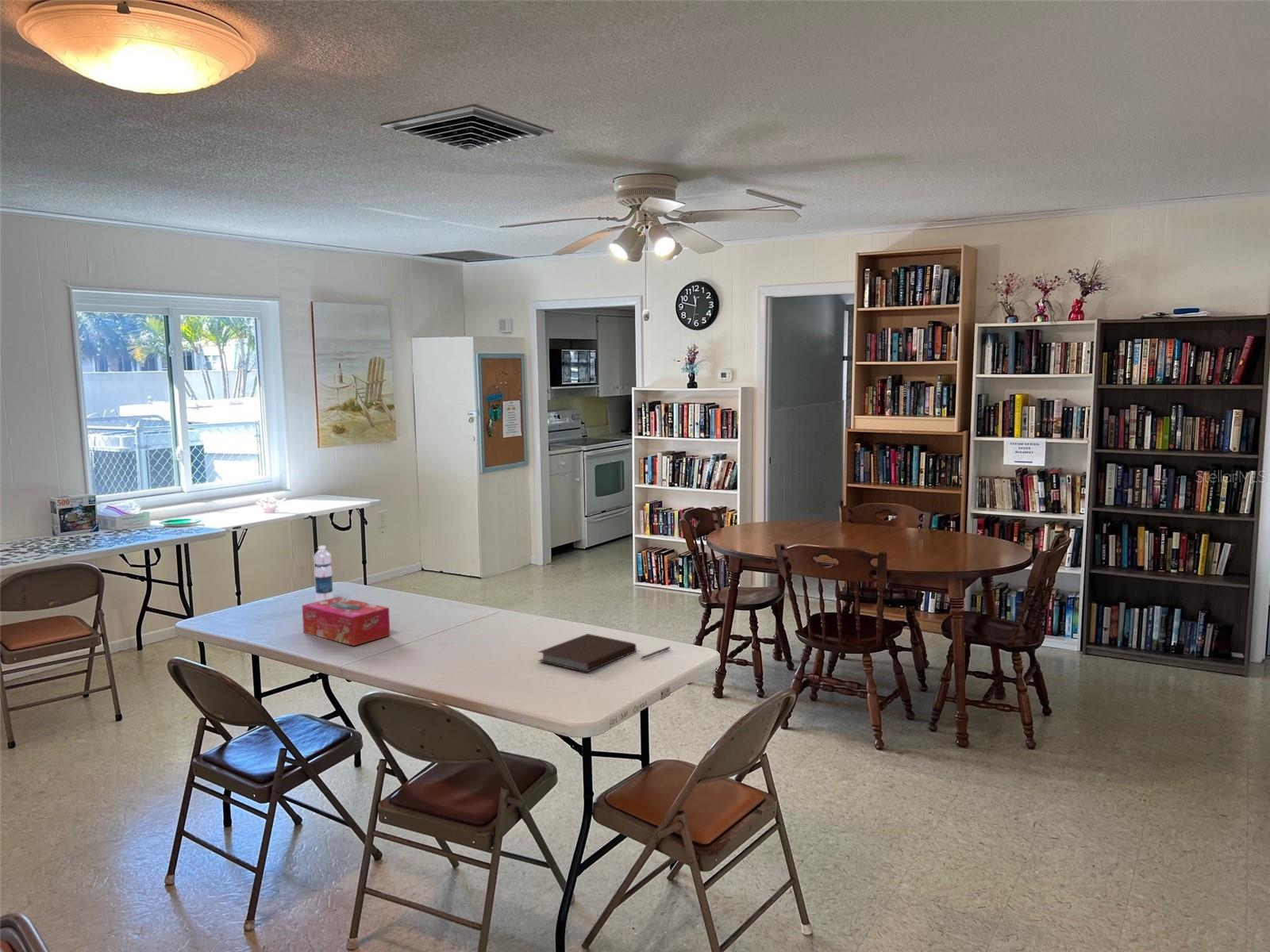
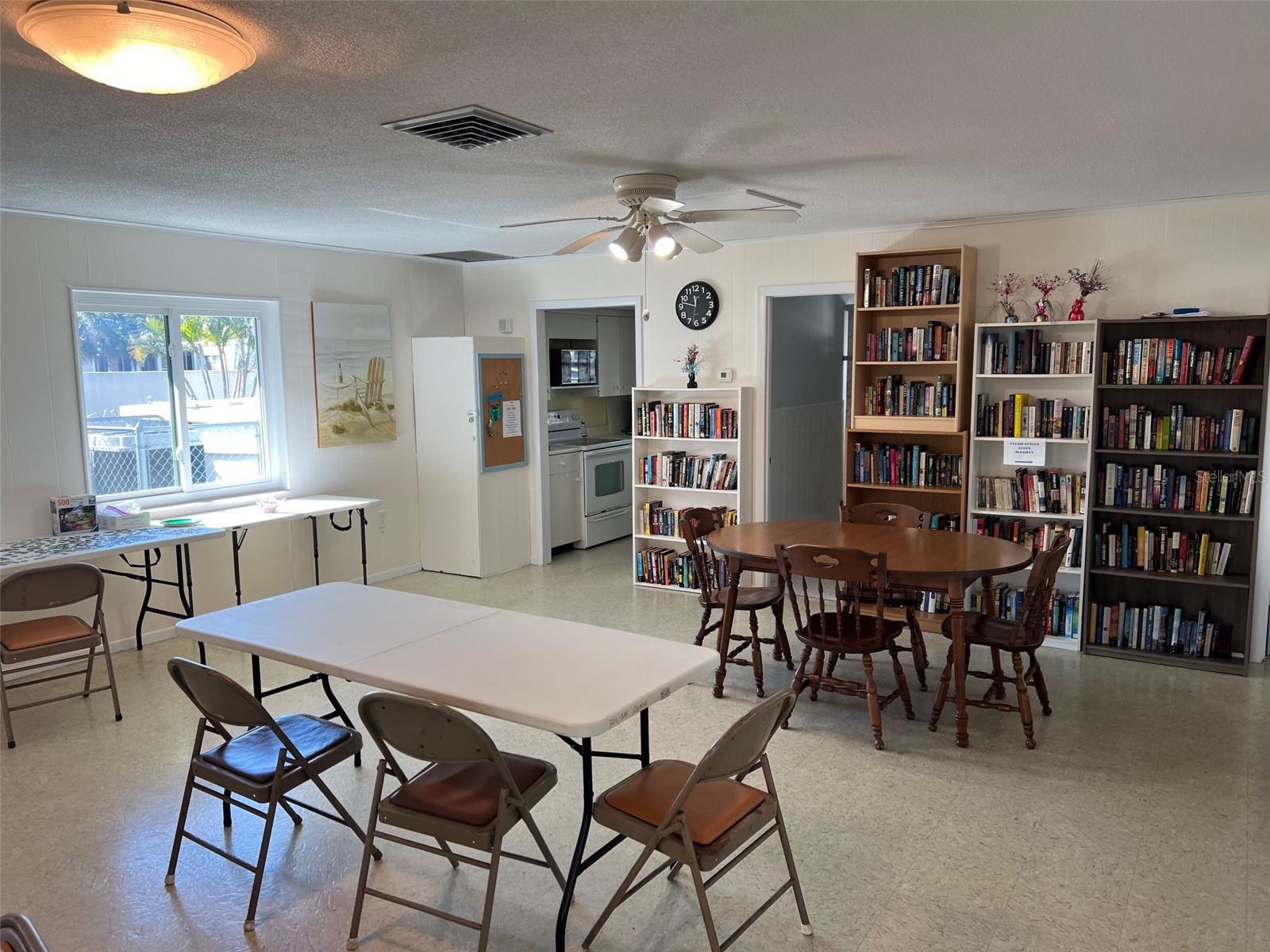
- pen (655, 653)
- notebook (587, 652)
- water bottle (323, 576)
- tissue box (345, 620)
